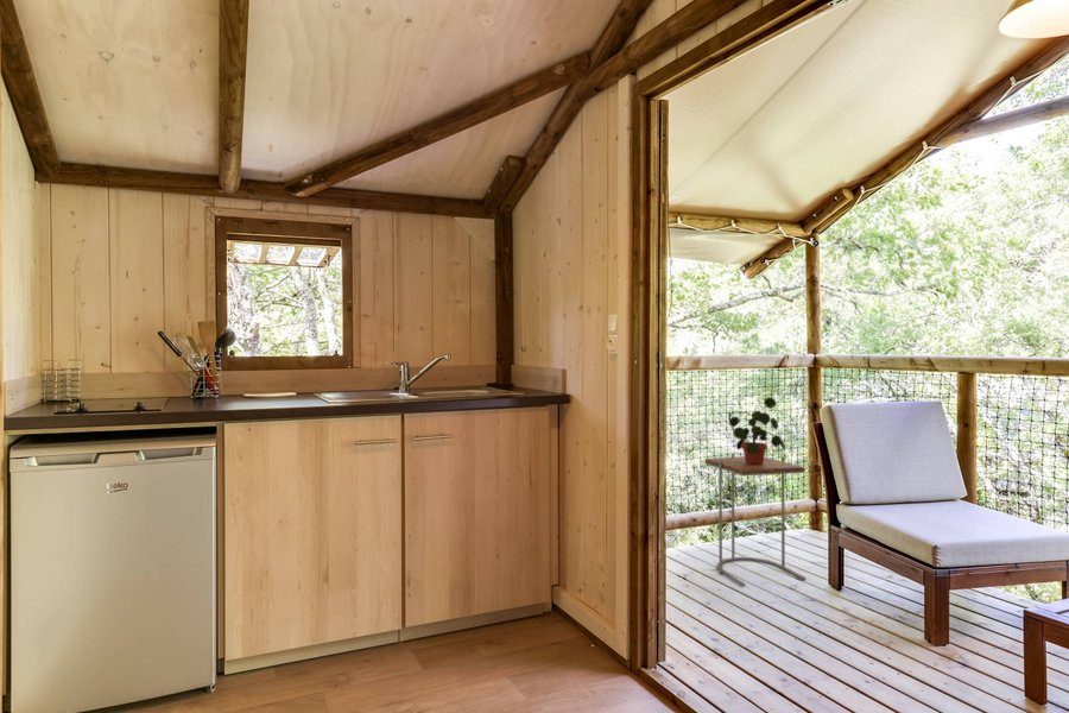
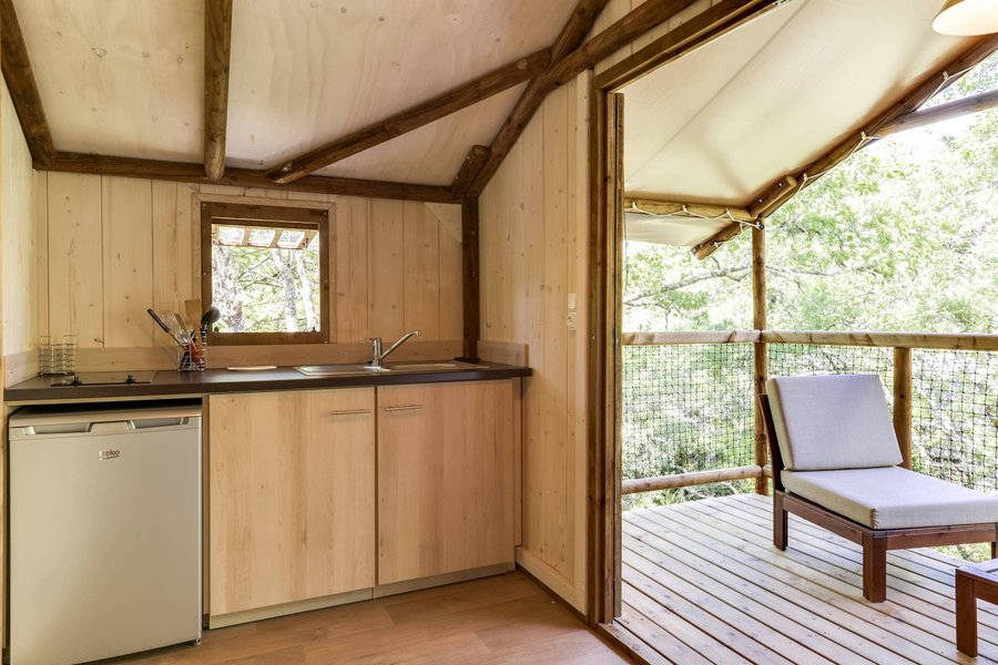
- side table (733, 515)
- potted plant (755, 429)
